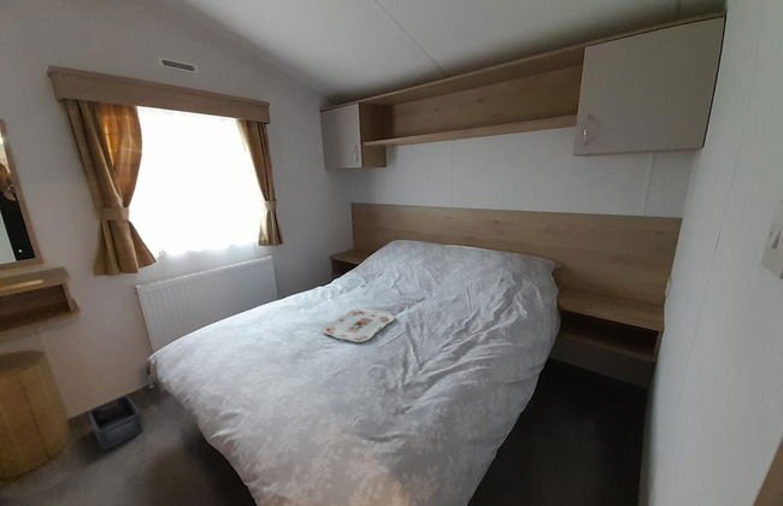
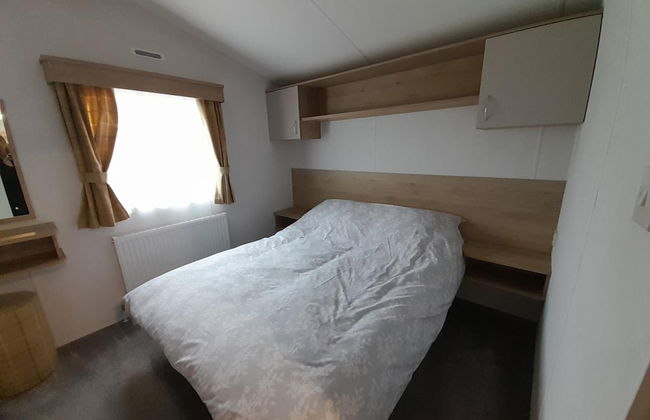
- storage bin (116, 420)
- serving tray (359, 324)
